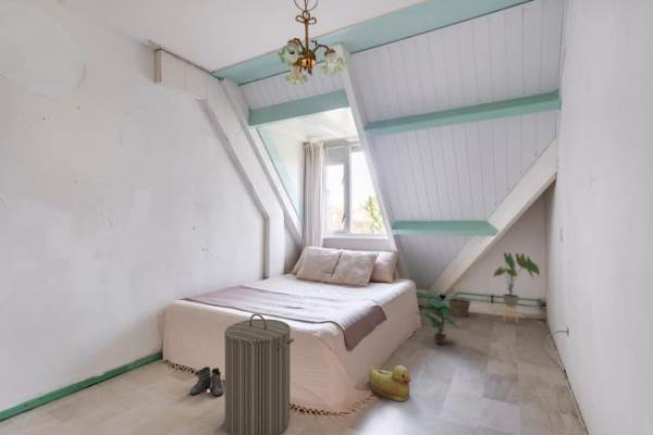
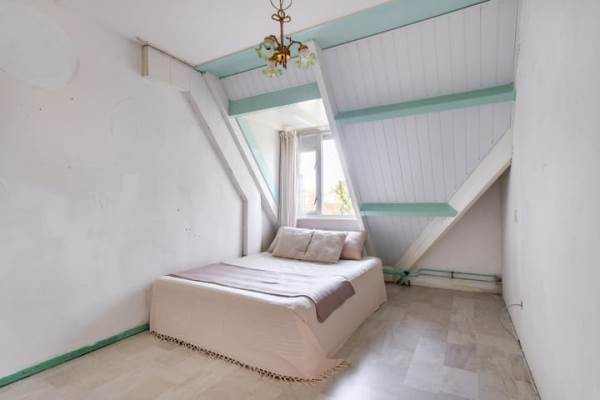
- clay pot (458, 303)
- boots (207, 381)
- potted plant (436, 321)
- rubber duck (387, 376)
- laundry hamper (258, 368)
- house plant (514, 286)
